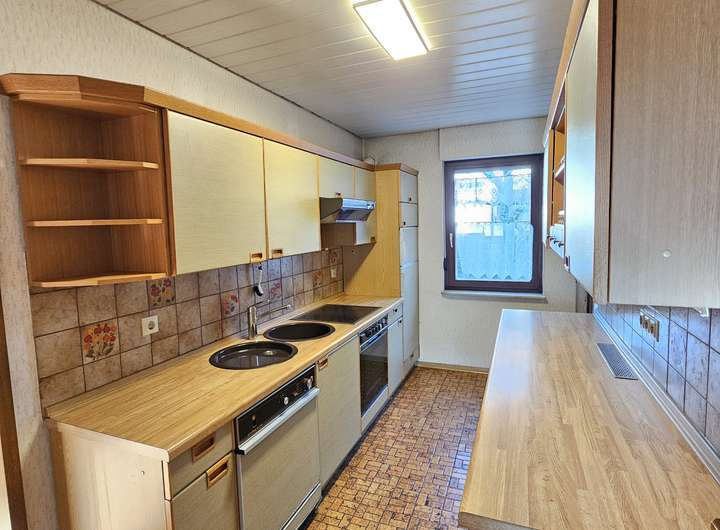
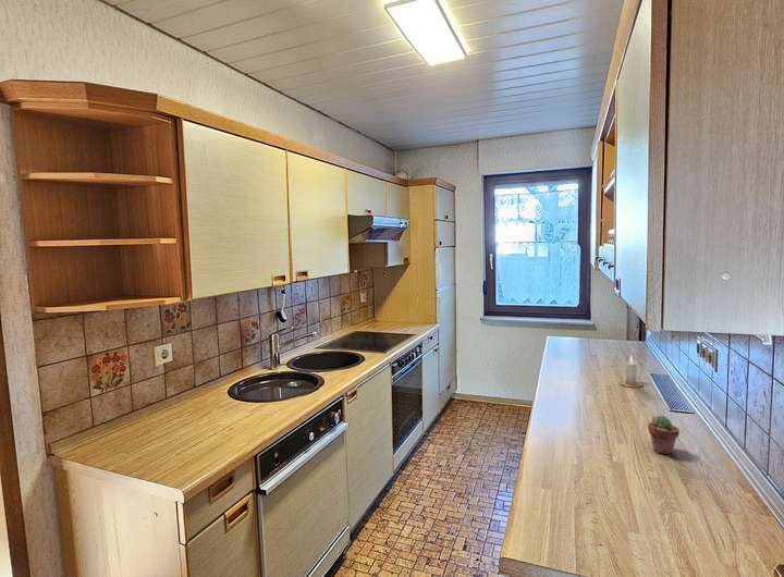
+ candle (630, 369)
+ potted succulent (663, 433)
